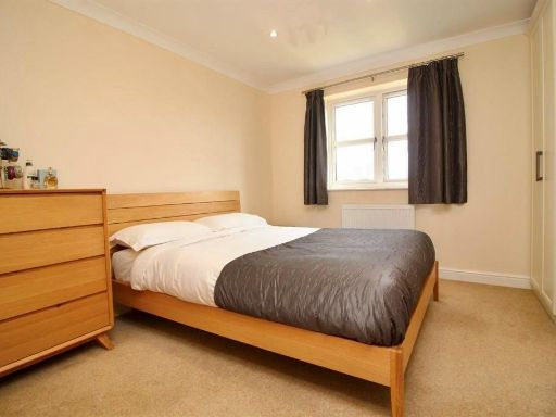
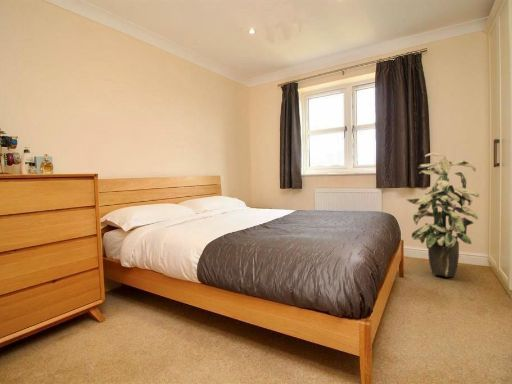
+ indoor plant (440, 213)
